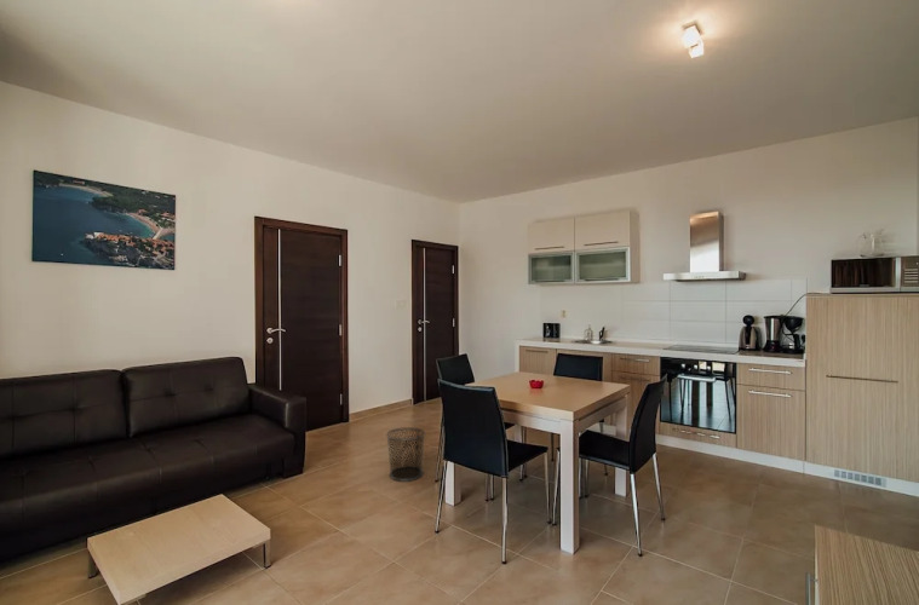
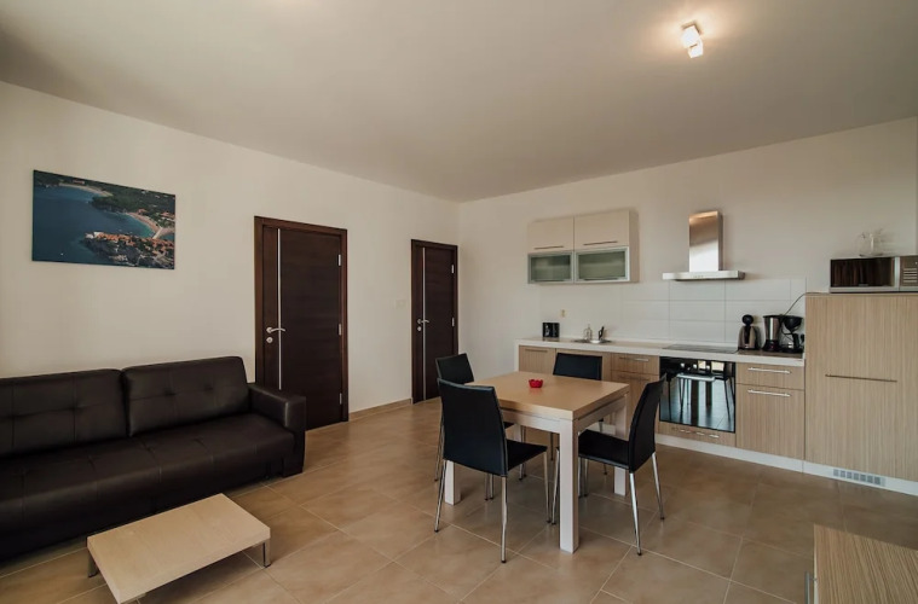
- waste bin (406, 453)
